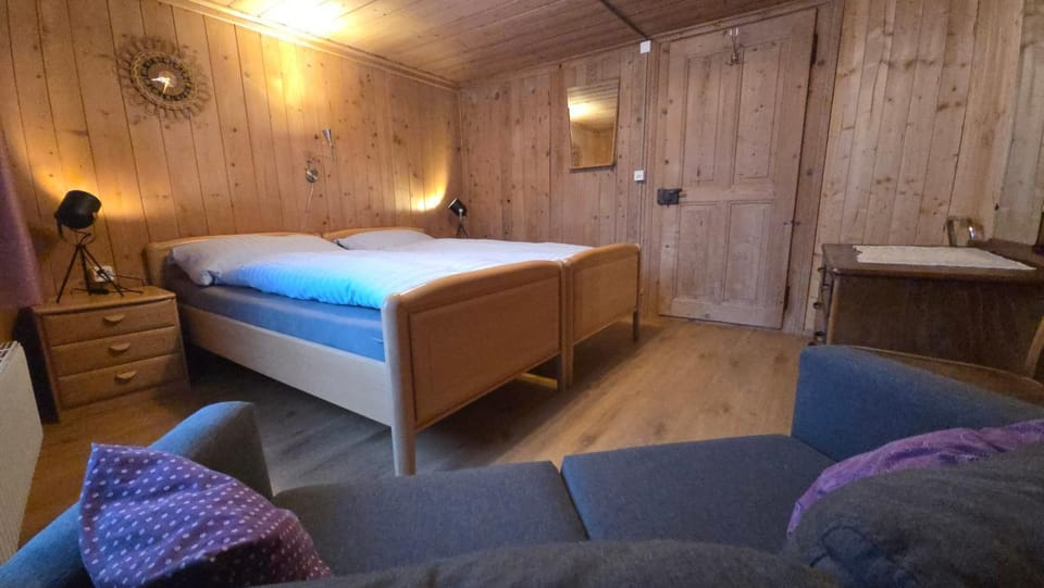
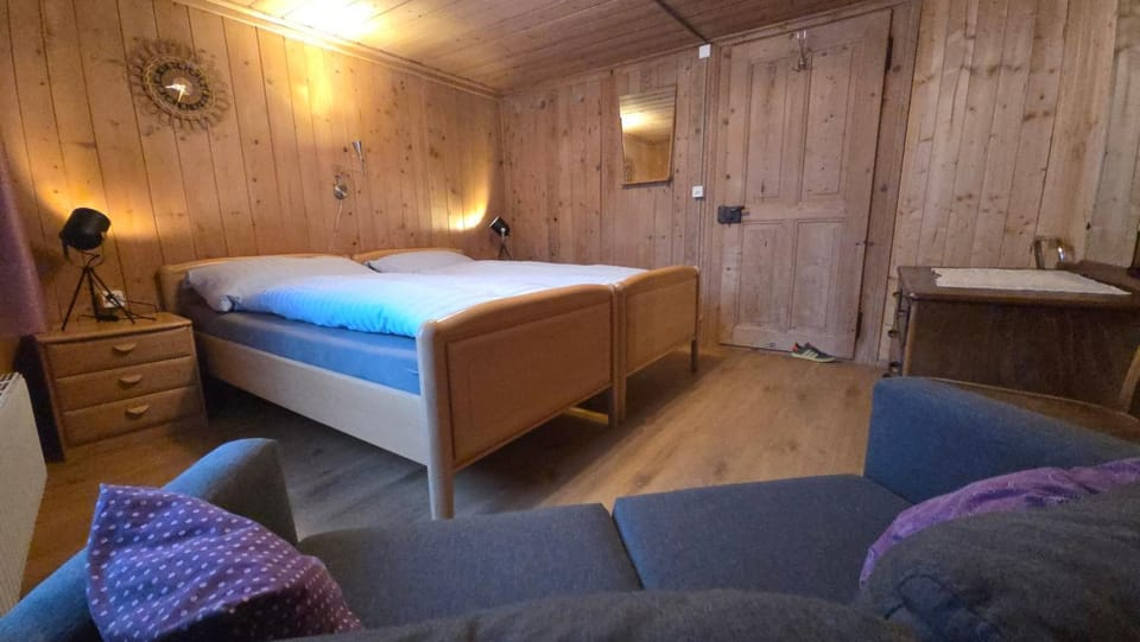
+ sneaker (812, 350)
